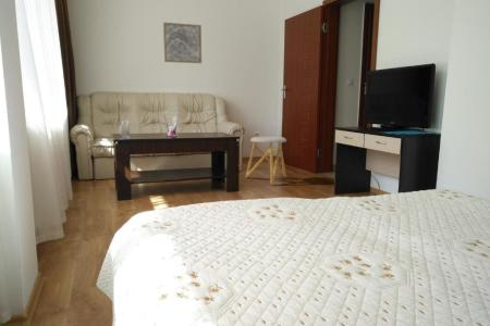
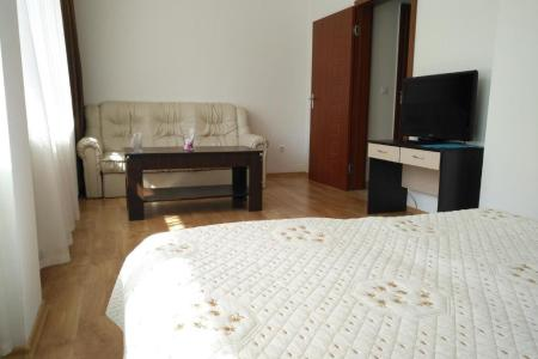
- stool (268, 159)
- wall art (182, 42)
